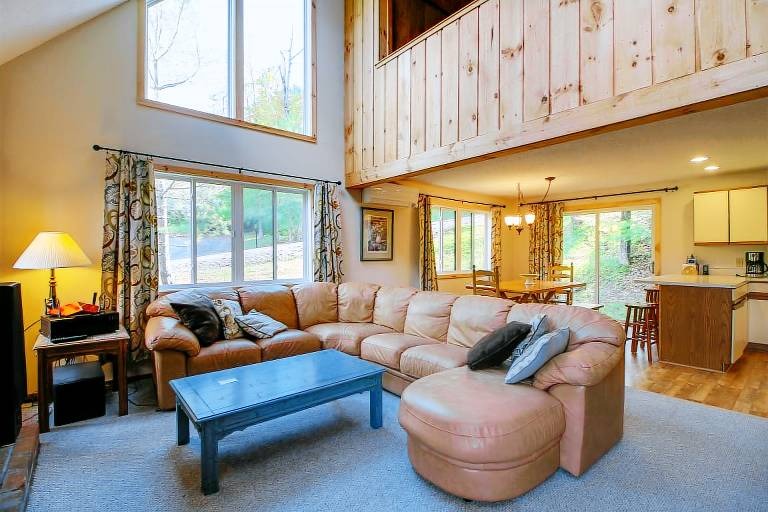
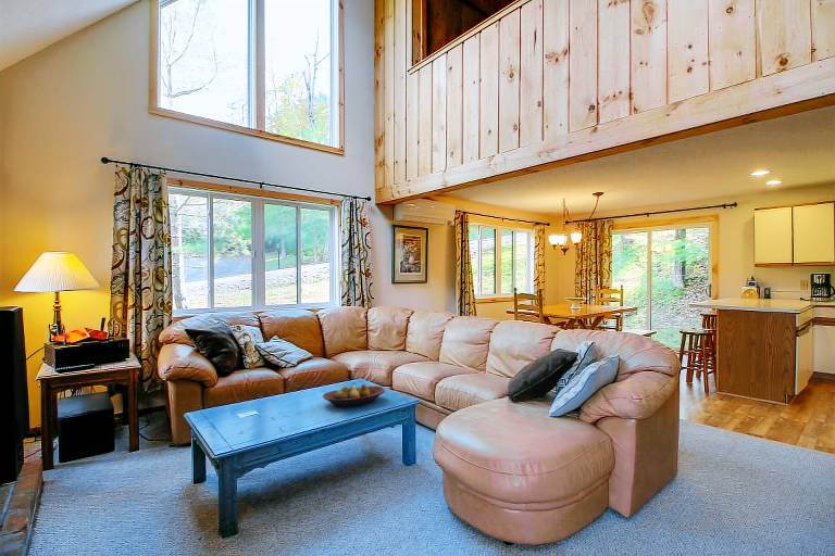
+ fruit bowl (354, 393)
